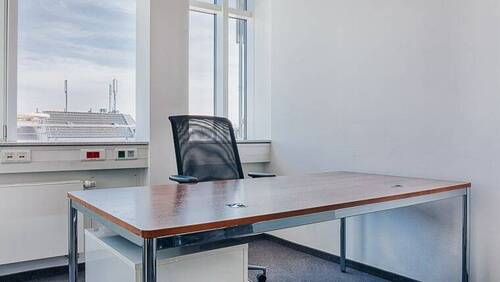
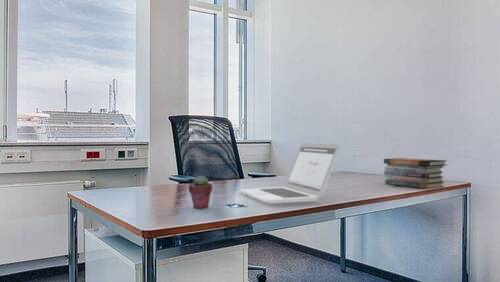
+ potted succulent (200, 190)
+ laptop (289, 172)
+ book stack (413, 172)
